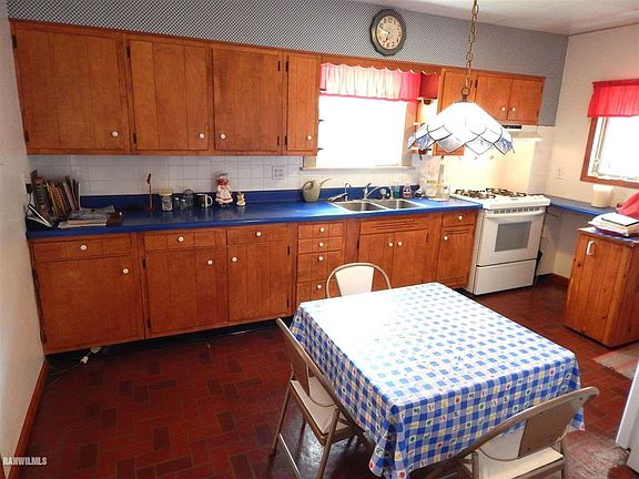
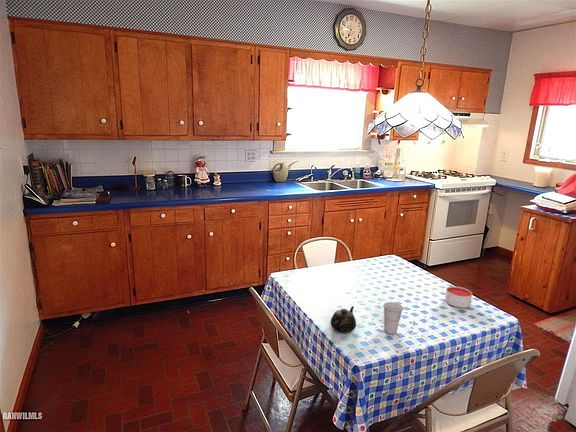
+ candle (458, 296)
+ teapot (344, 318)
+ cup (391, 318)
